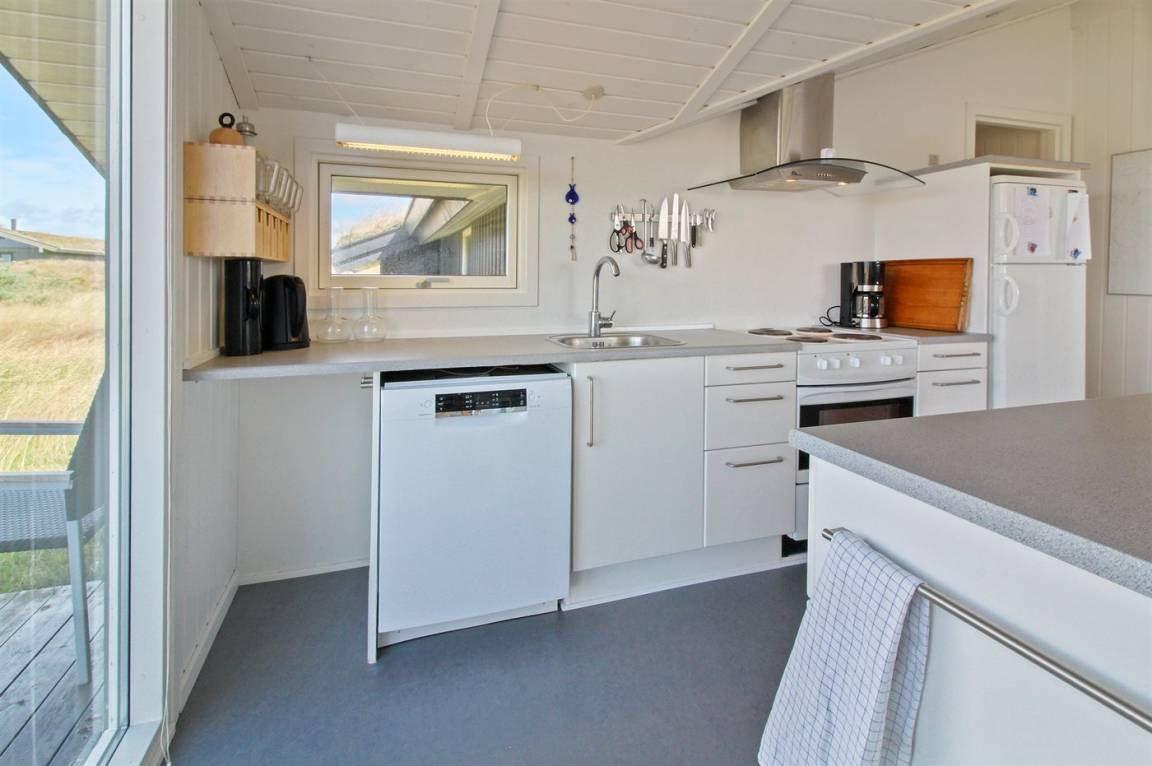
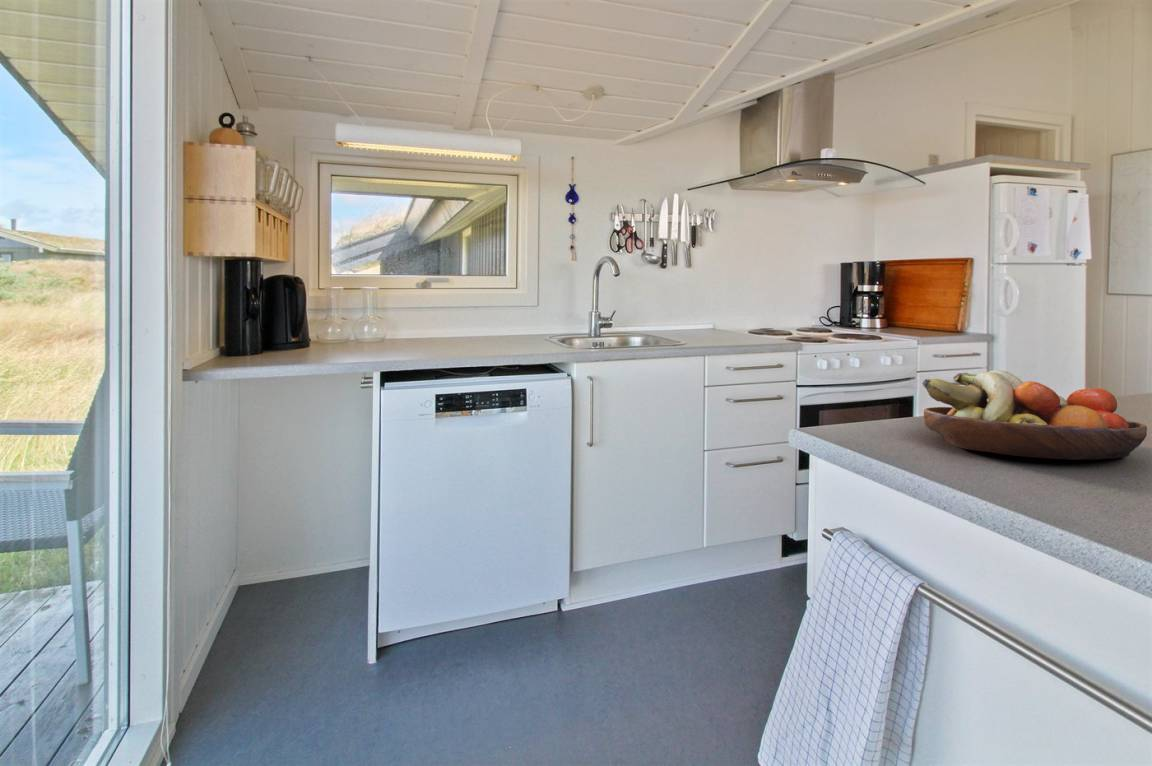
+ fruit bowl (1025, 409)
